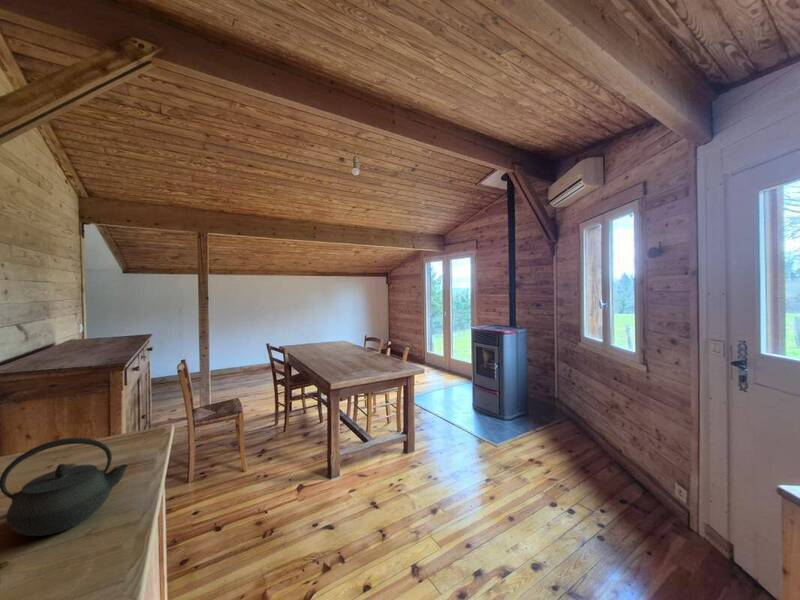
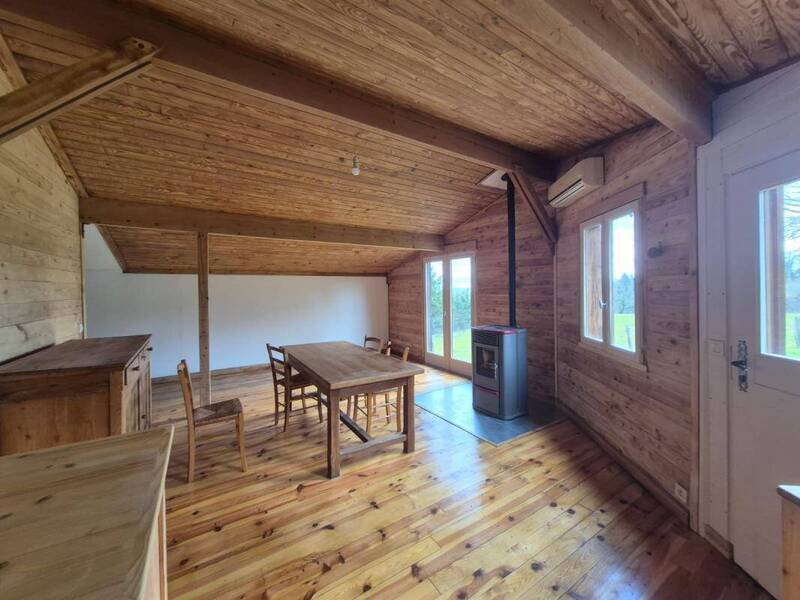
- kettle (69, 478)
